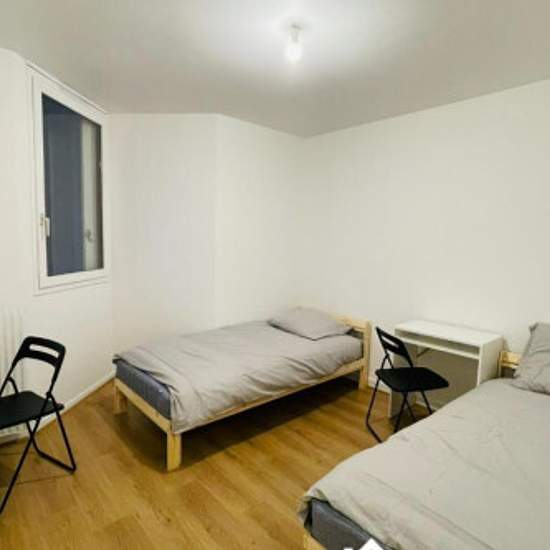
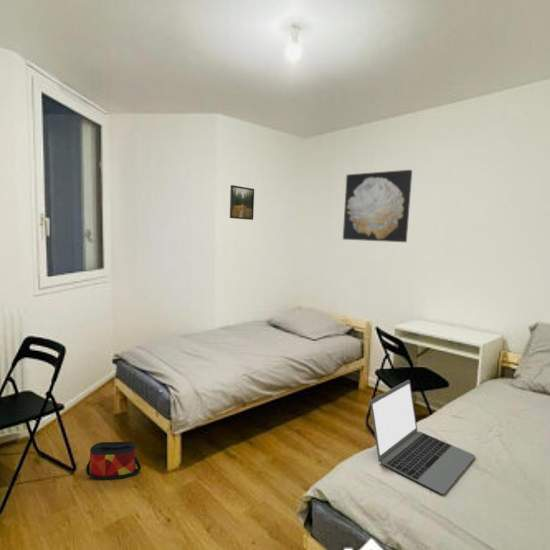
+ bag (114, 458)
+ wall art (375, 207)
+ laptop (421, 432)
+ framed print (242, 203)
